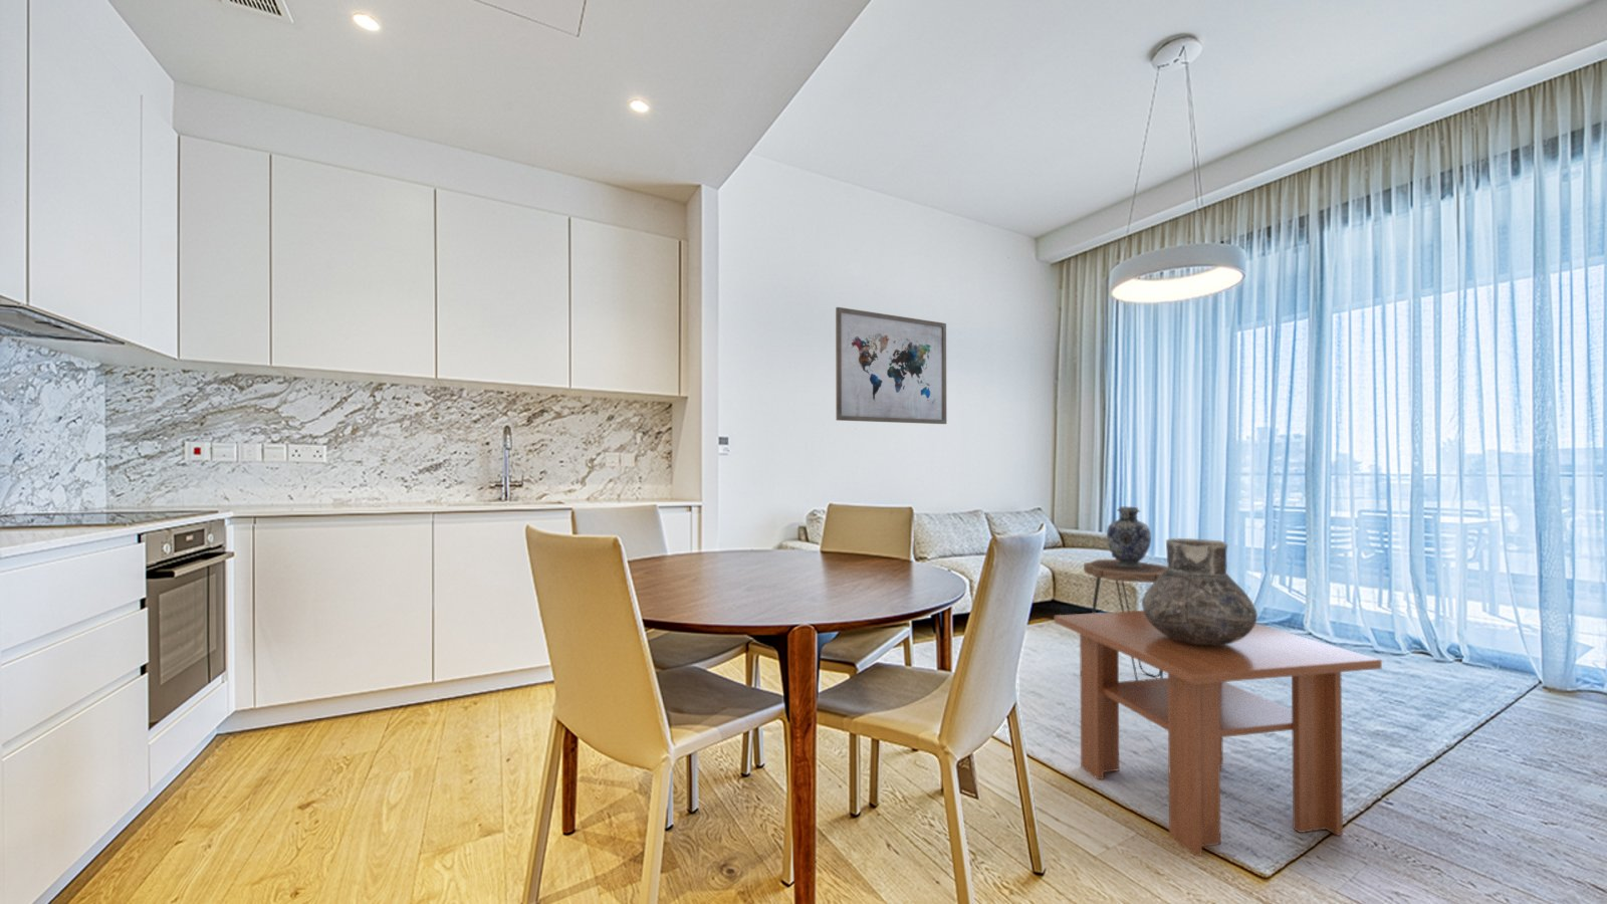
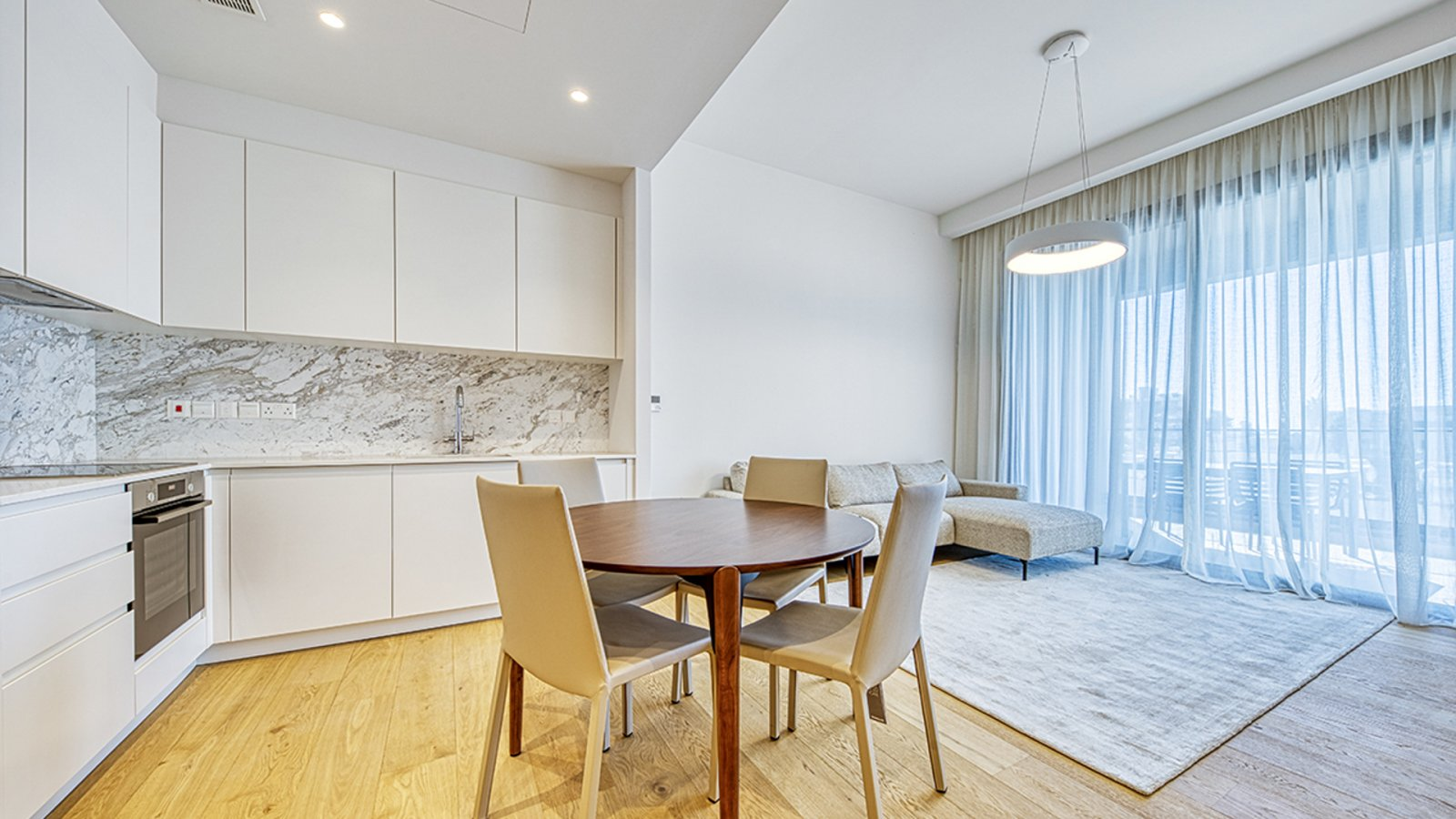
- decorative vase (1128, 535)
- side table (1128, 610)
- wall art (894, 369)
- coffee table (1198, 715)
- vase (1196, 589)
